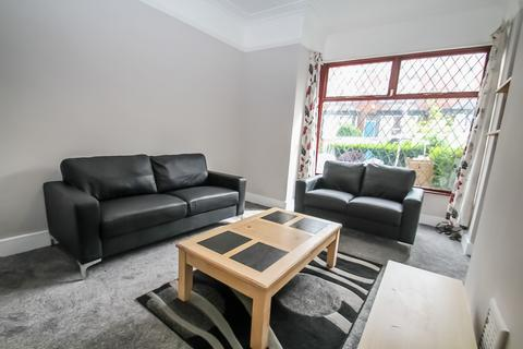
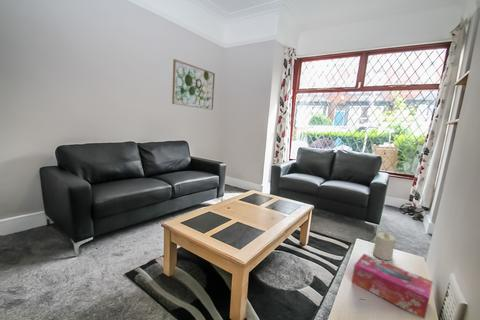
+ wall art (195, 87)
+ candle (384, 243)
+ tissue box (390, 282)
